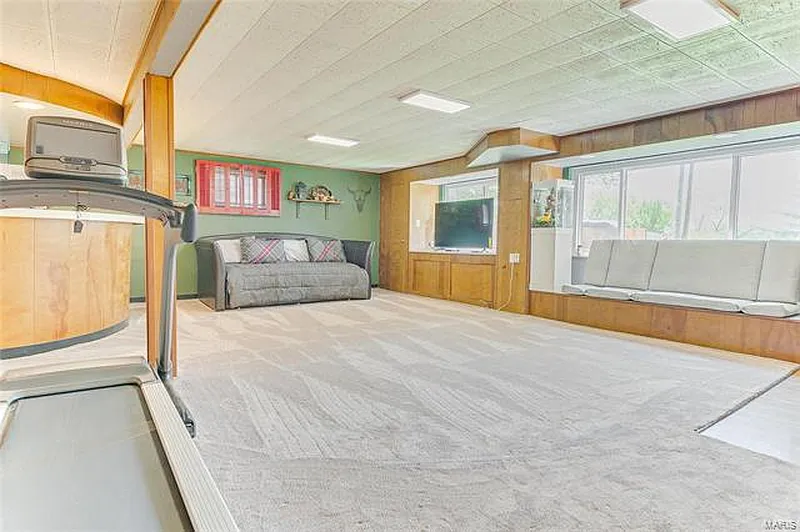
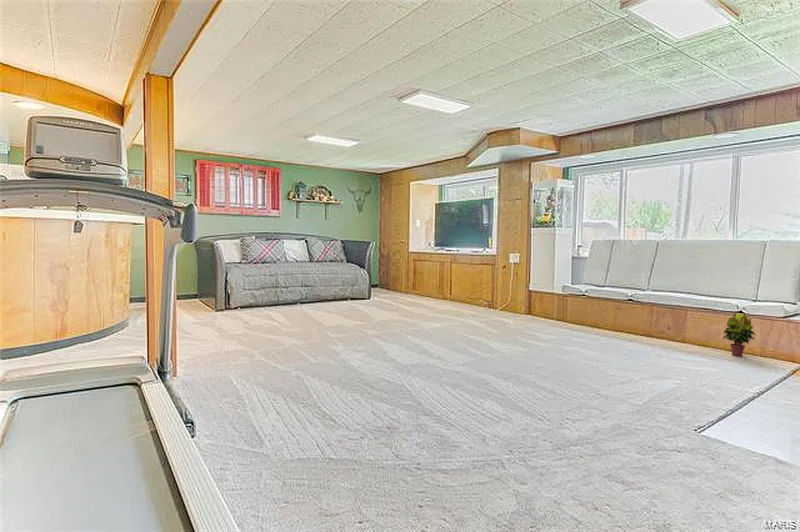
+ potted plant (739, 334)
